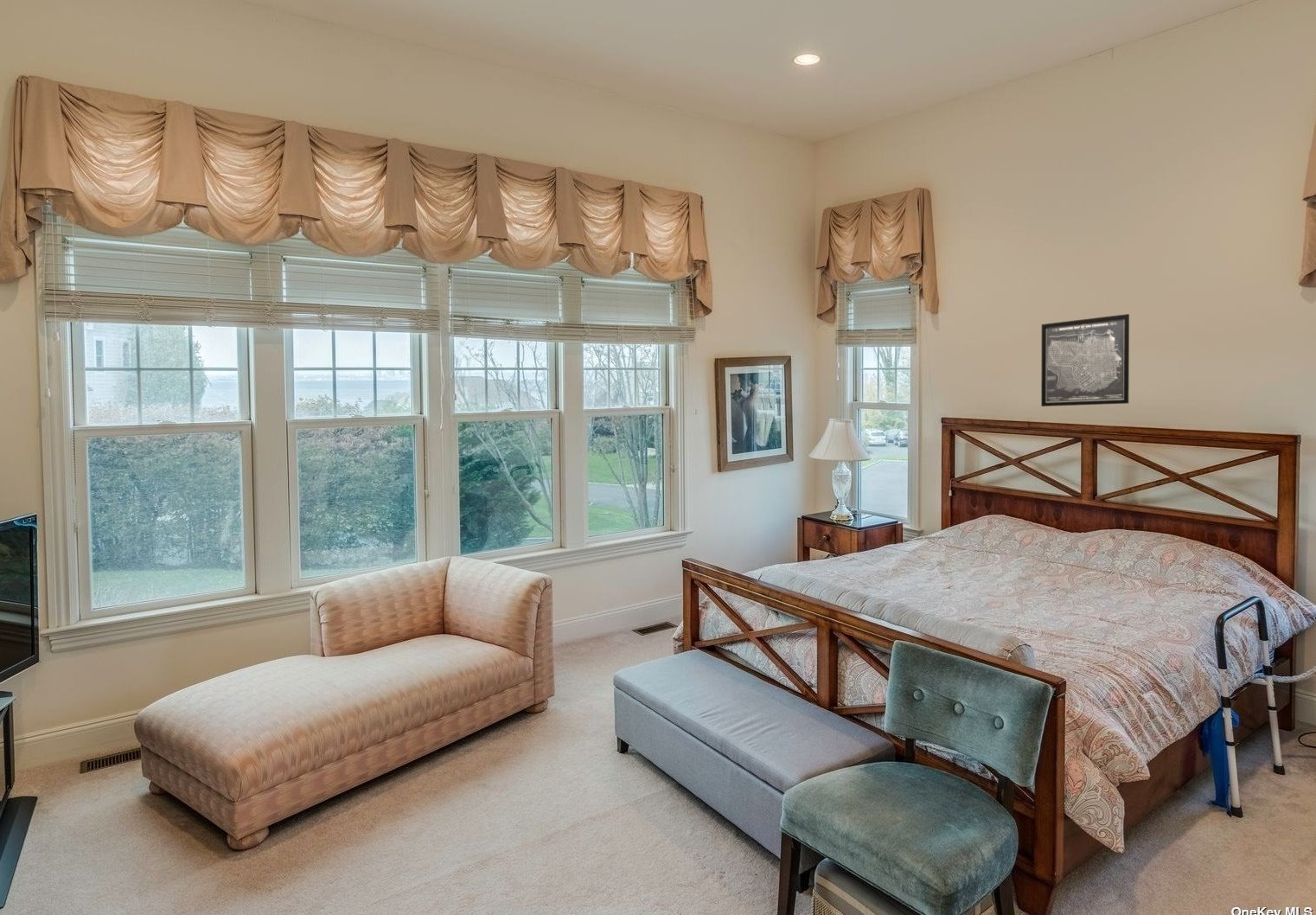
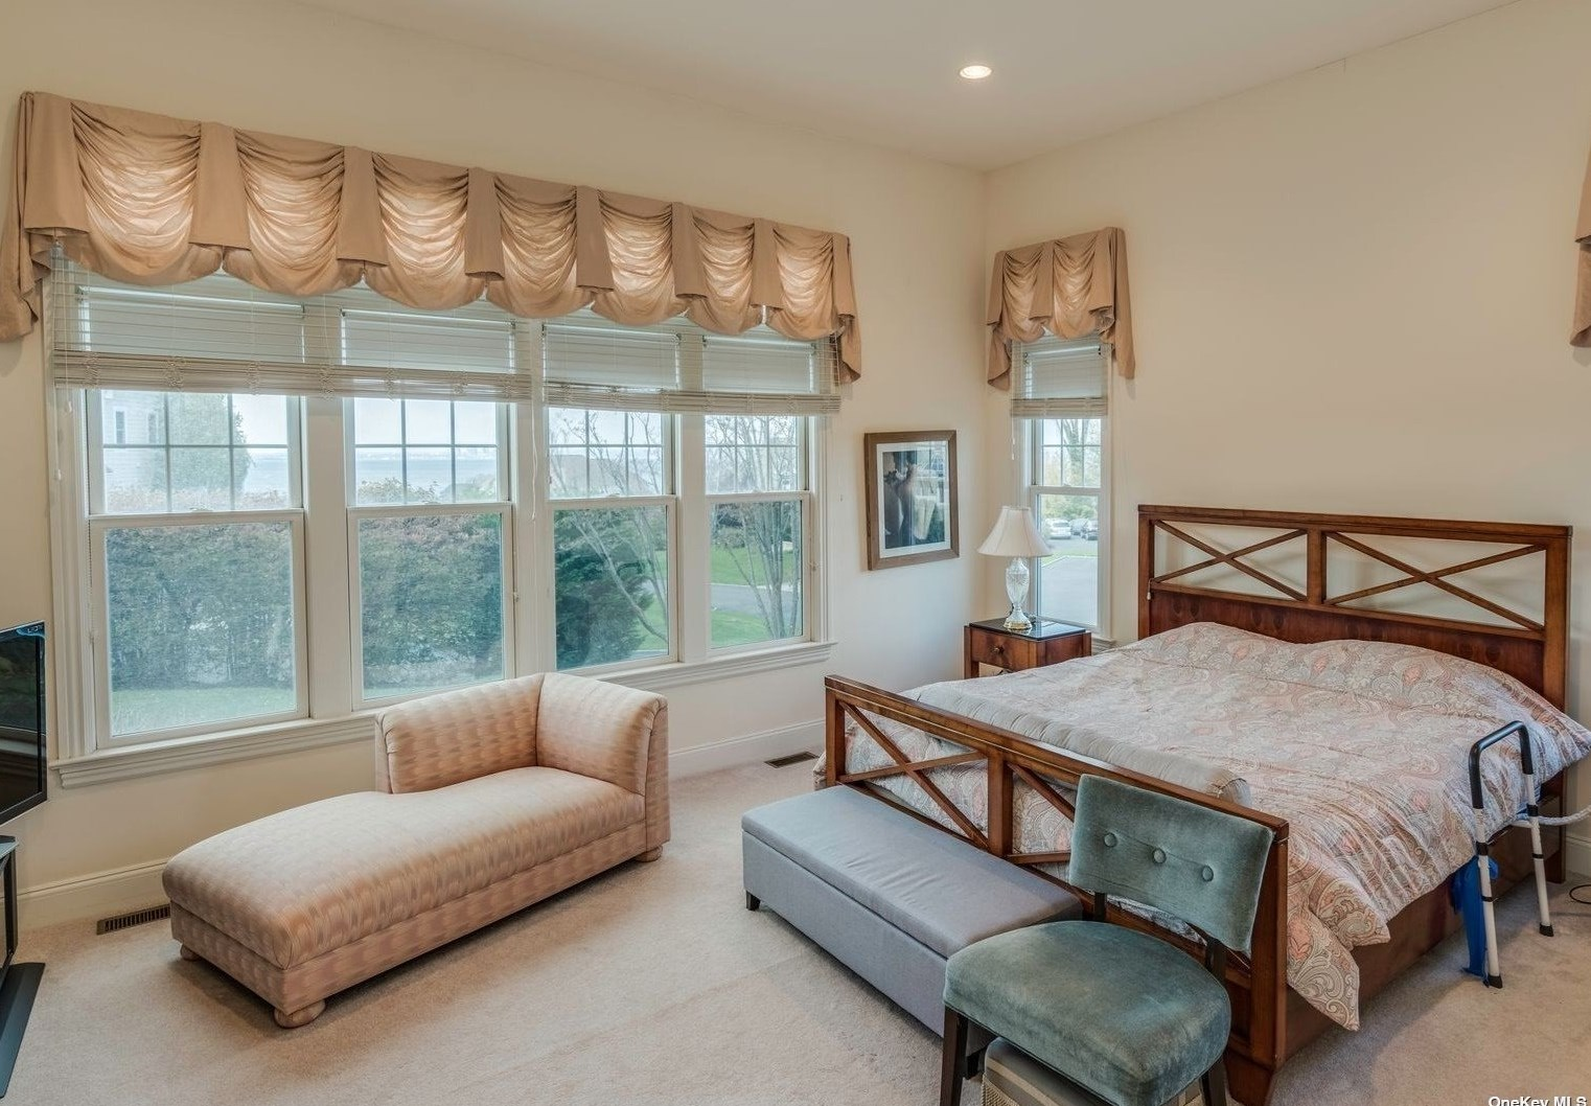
- wall art (1083, 362)
